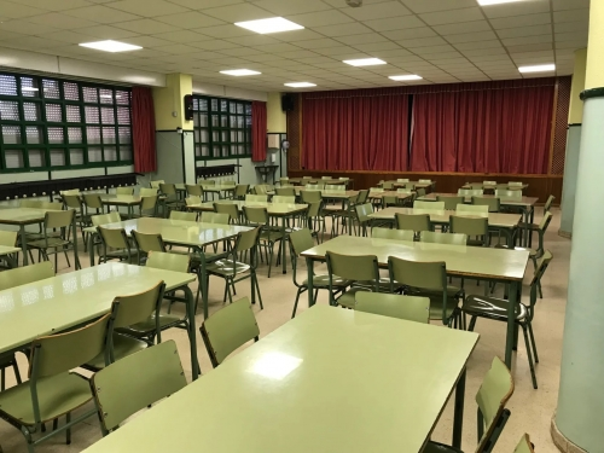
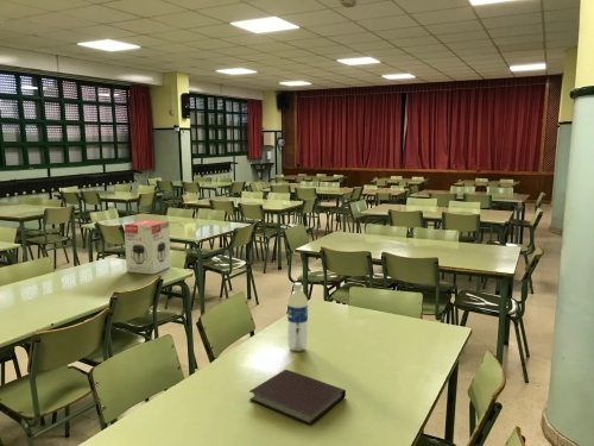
+ lunch box (147, 246)
+ notebook (297, 394)
+ water bottle (297, 316)
